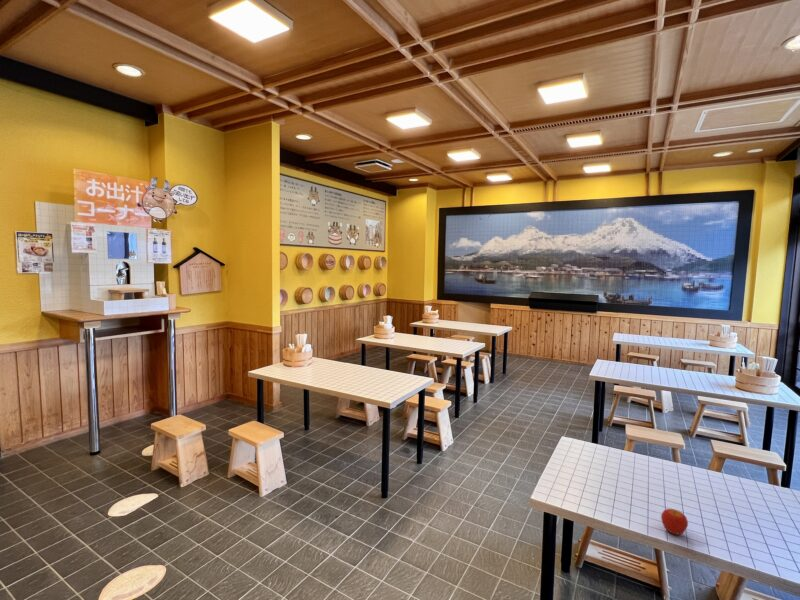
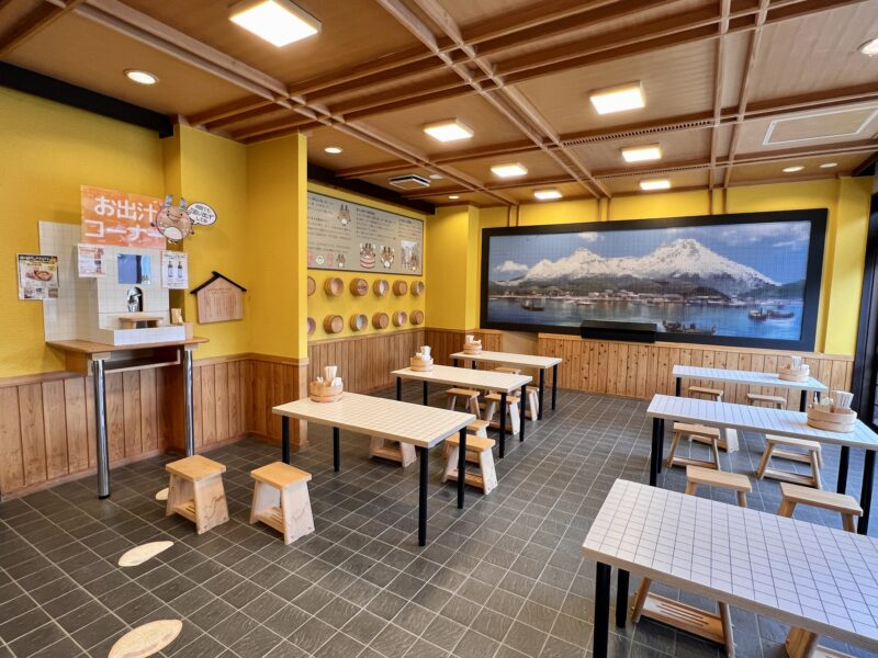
- apple (674, 521)
